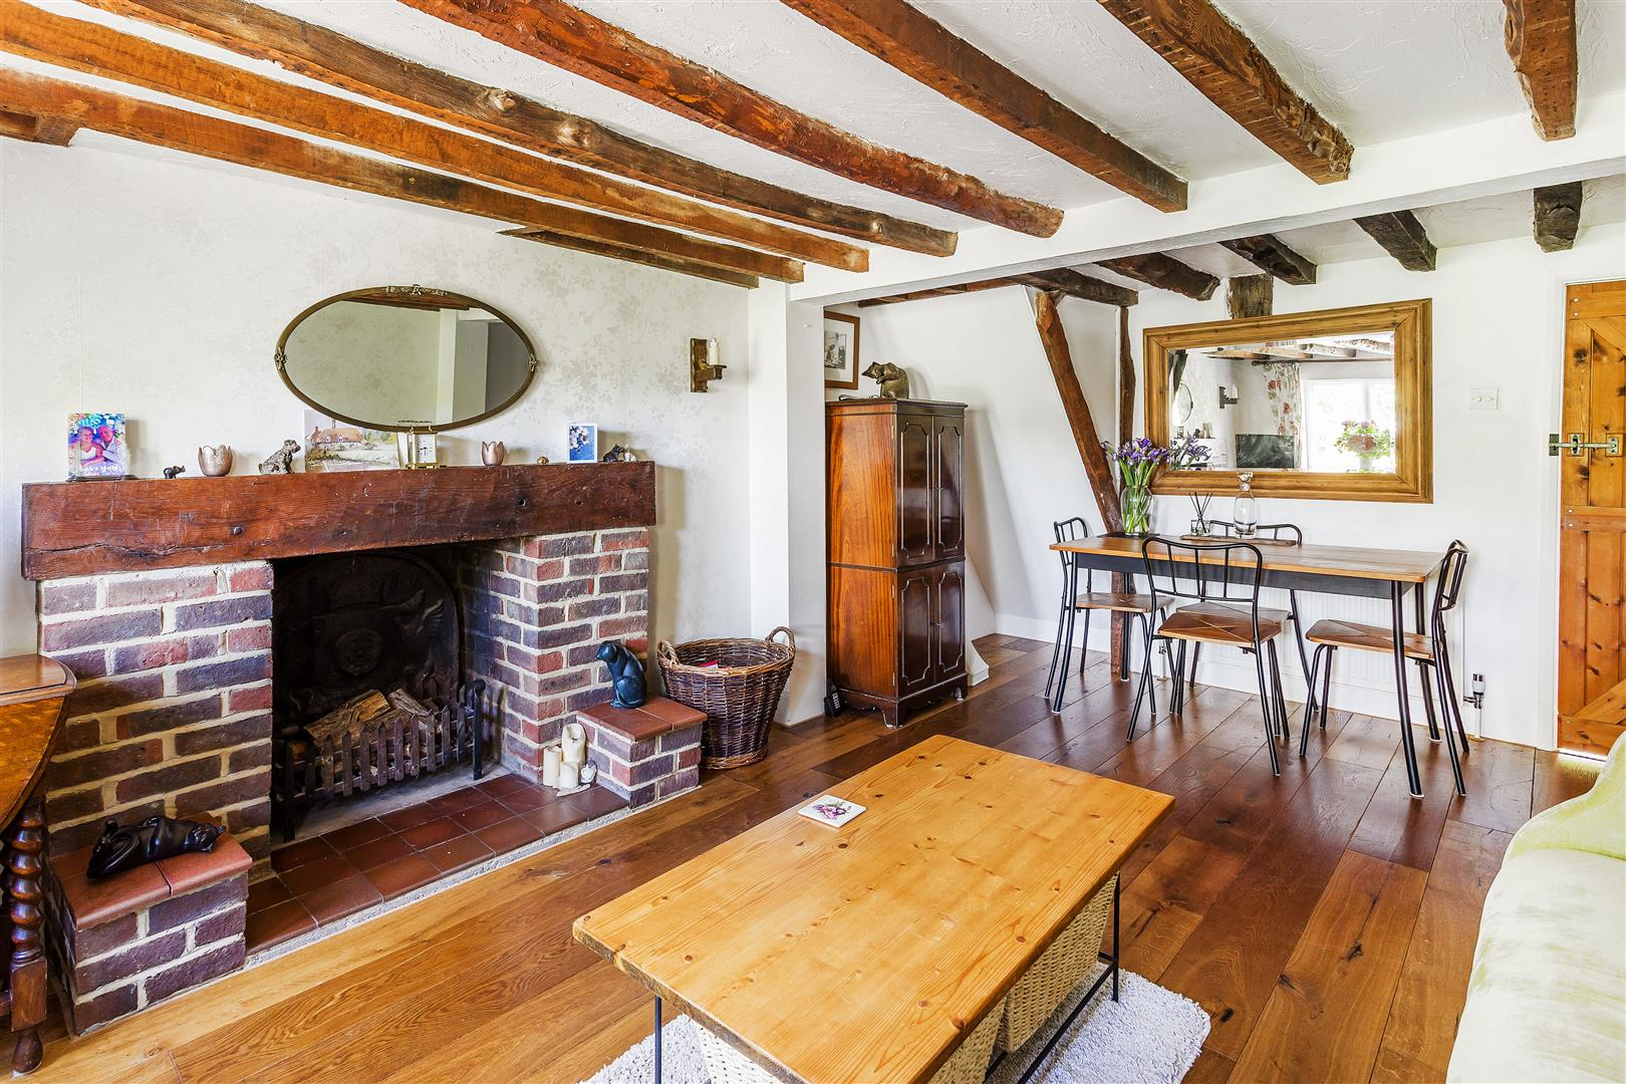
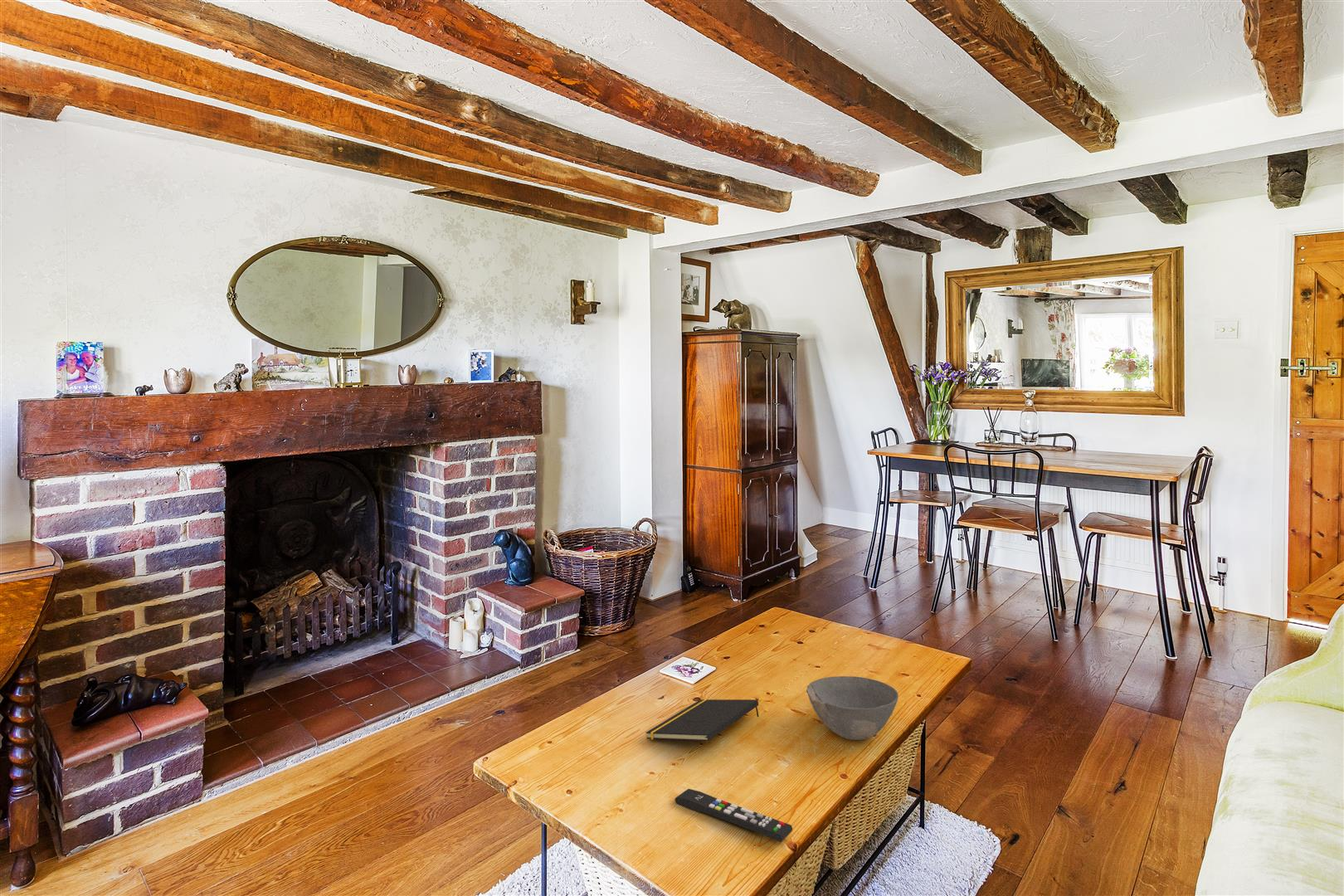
+ notepad (704, 718)
+ bowl (851, 712)
+ remote control (731, 813)
